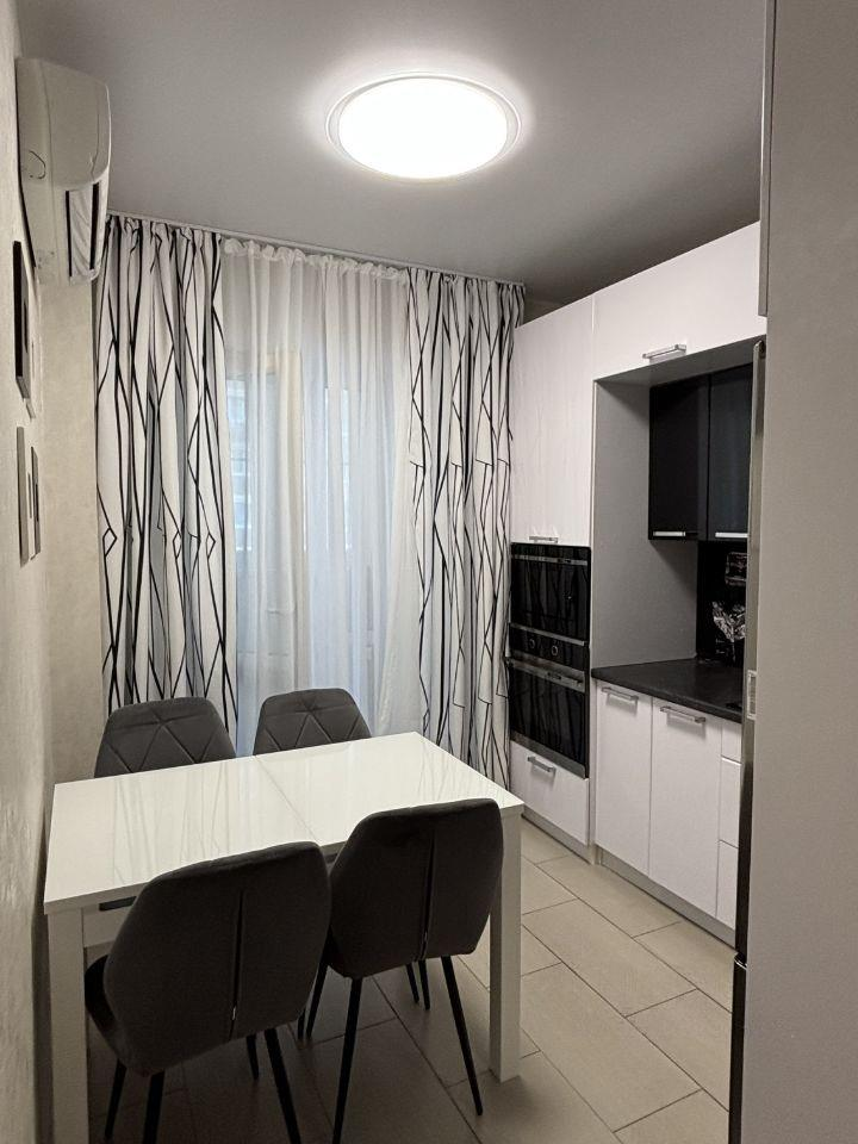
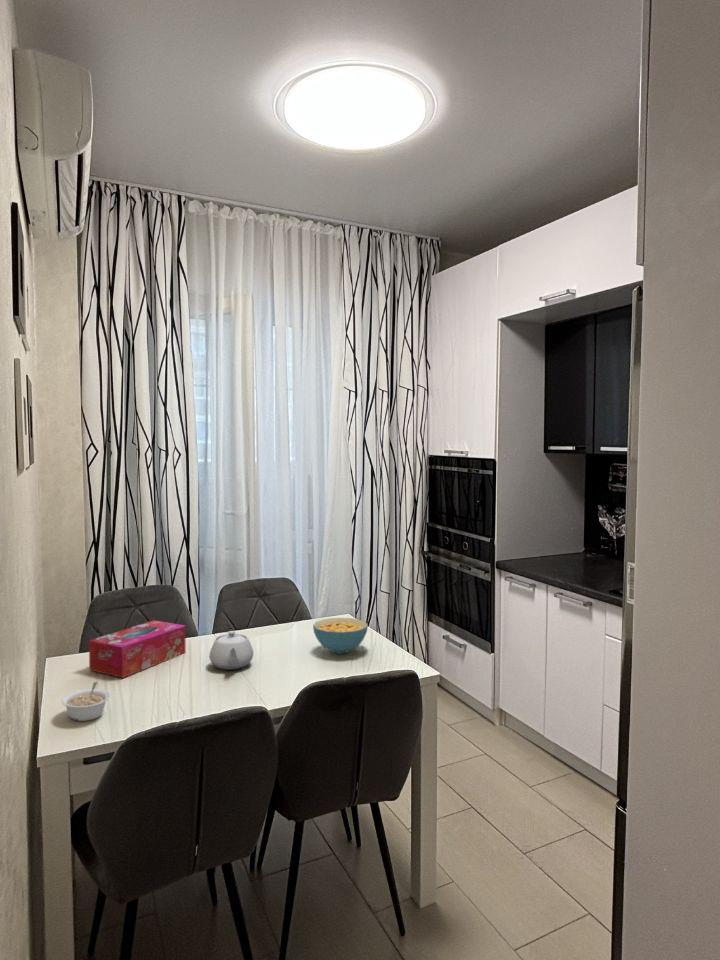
+ cereal bowl (340, 637)
+ teapot (232, 648)
+ tissue box (139, 647)
+ legume (85, 703)
